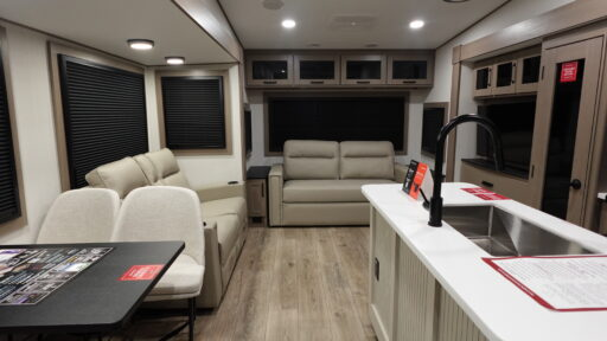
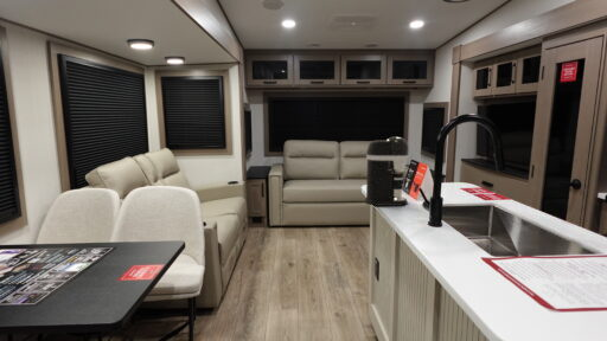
+ coffee maker (386, 169)
